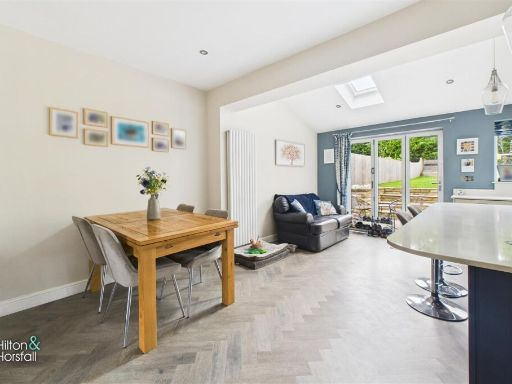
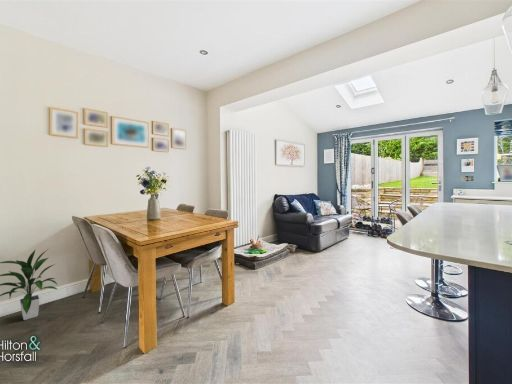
+ indoor plant (28, 283)
